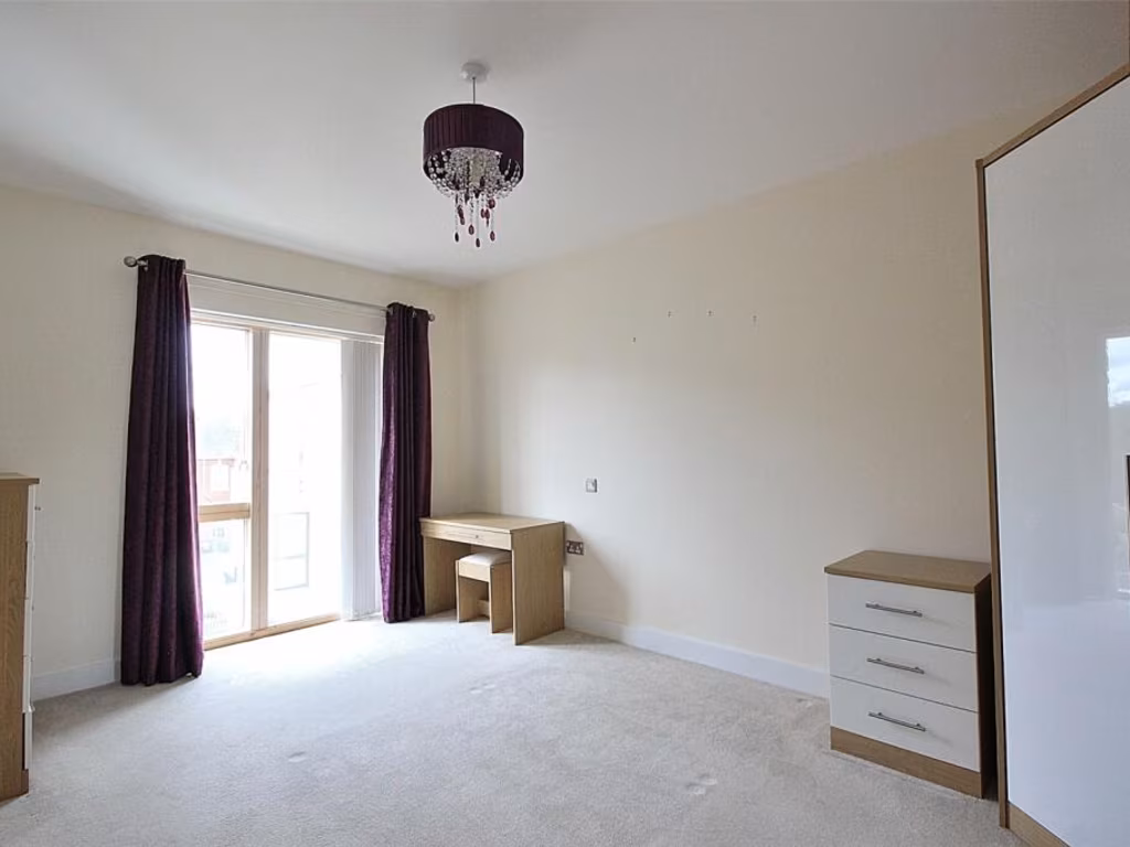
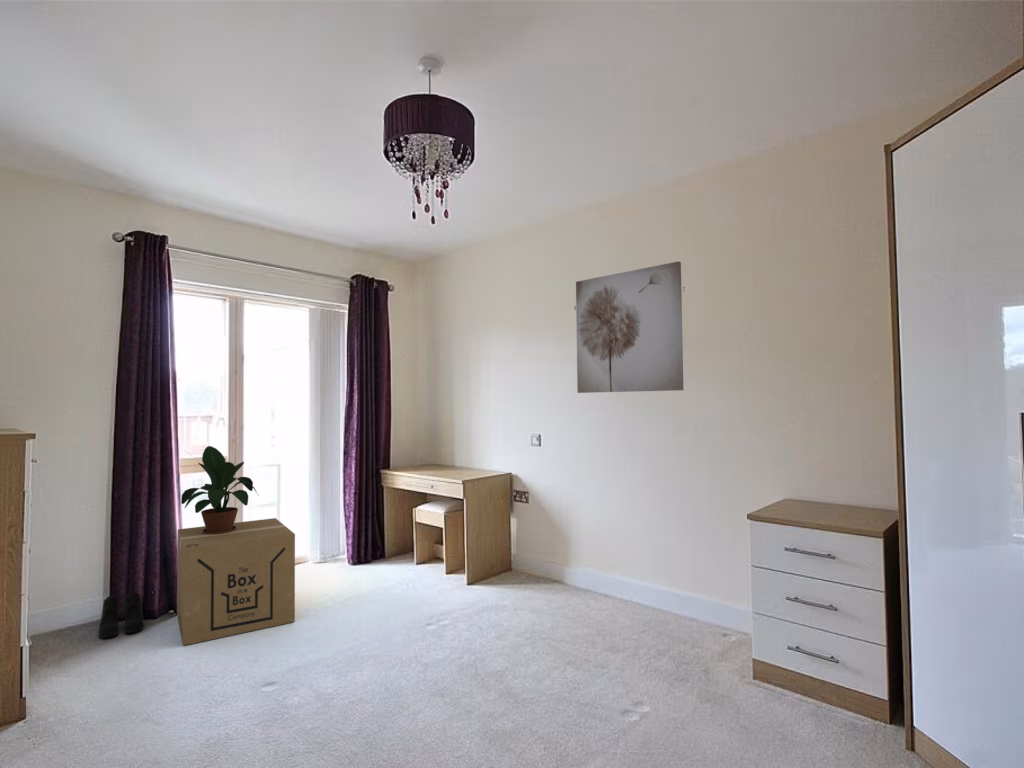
+ wall art (625, 331)
+ potted plant (222, 488)
+ cardboard box (234, 574)
+ boots (125, 614)
